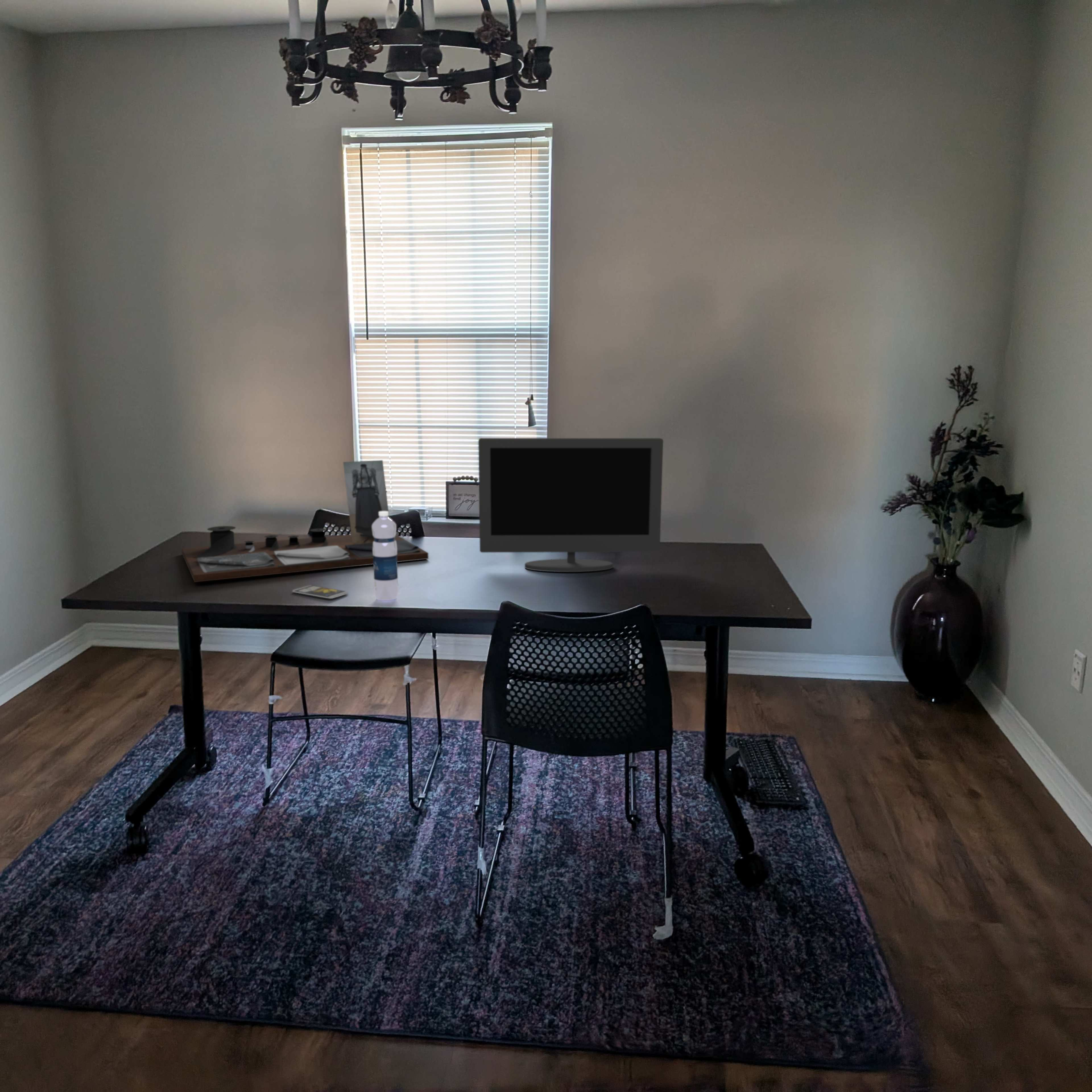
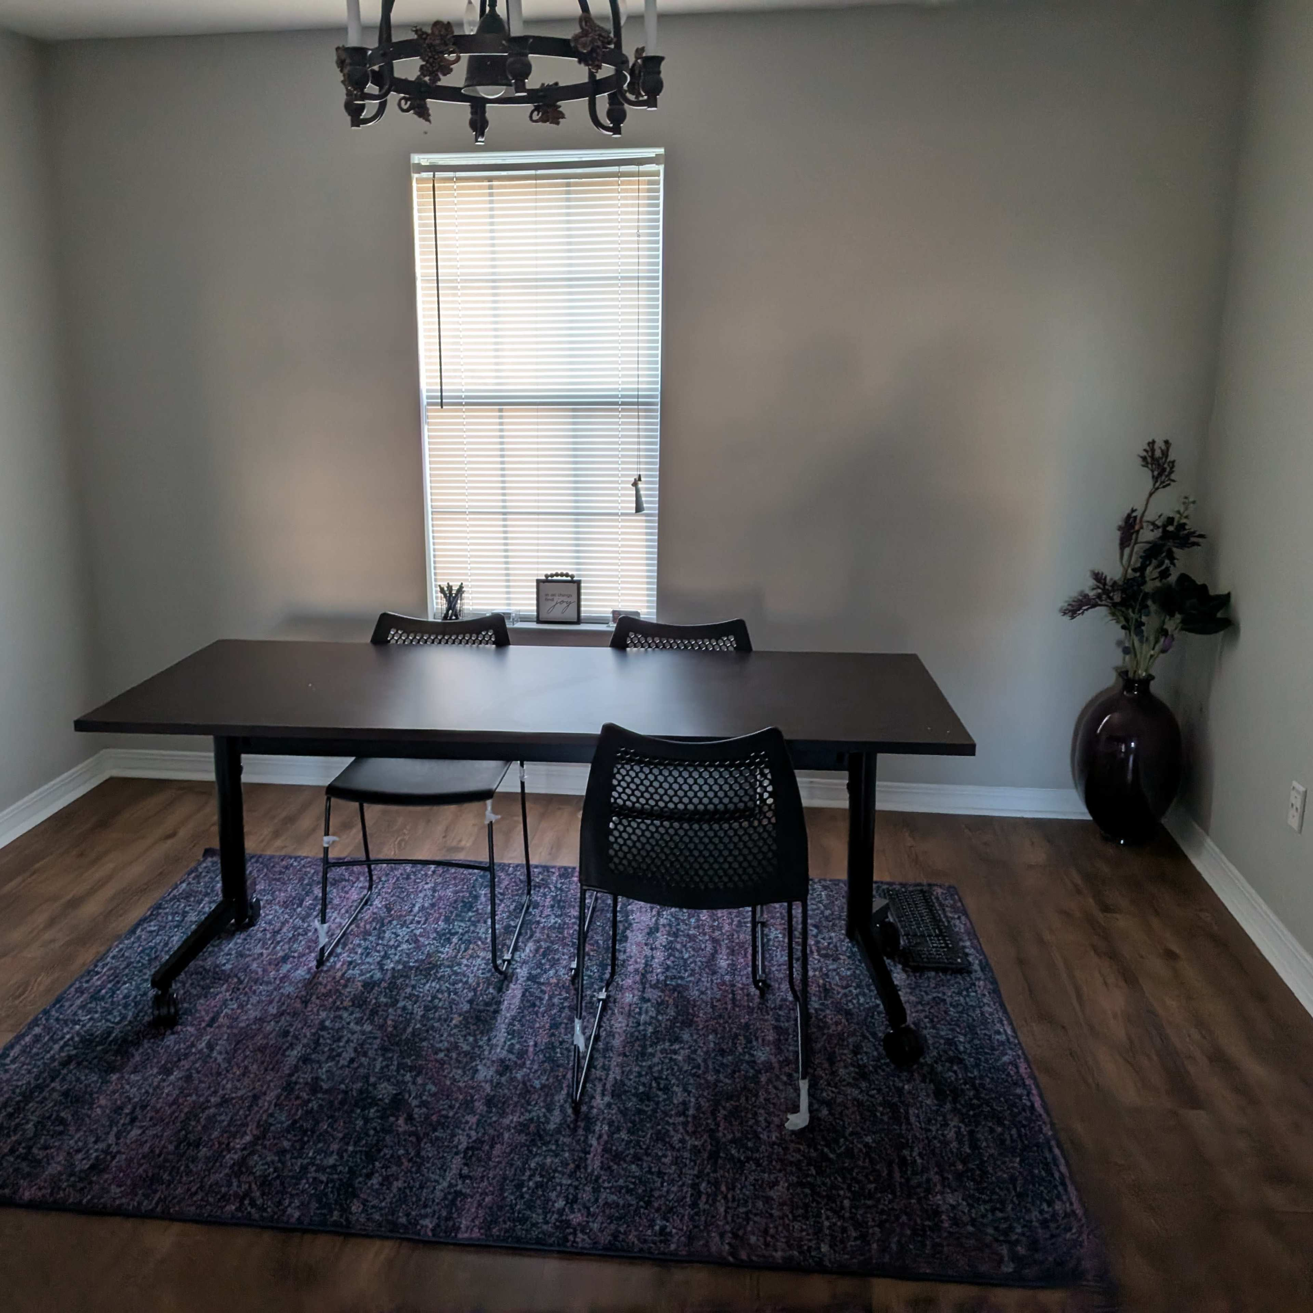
- desk organizer (310, 530)
- monitor (570, 504)
- water bottle (385, 555)
- smartphone (320, 592)
